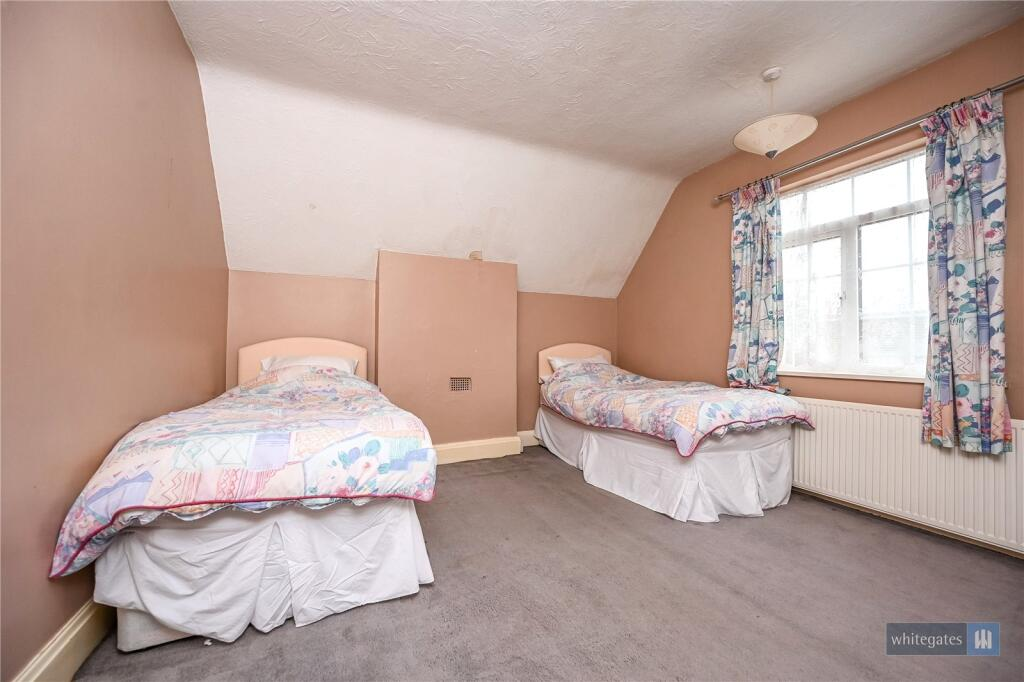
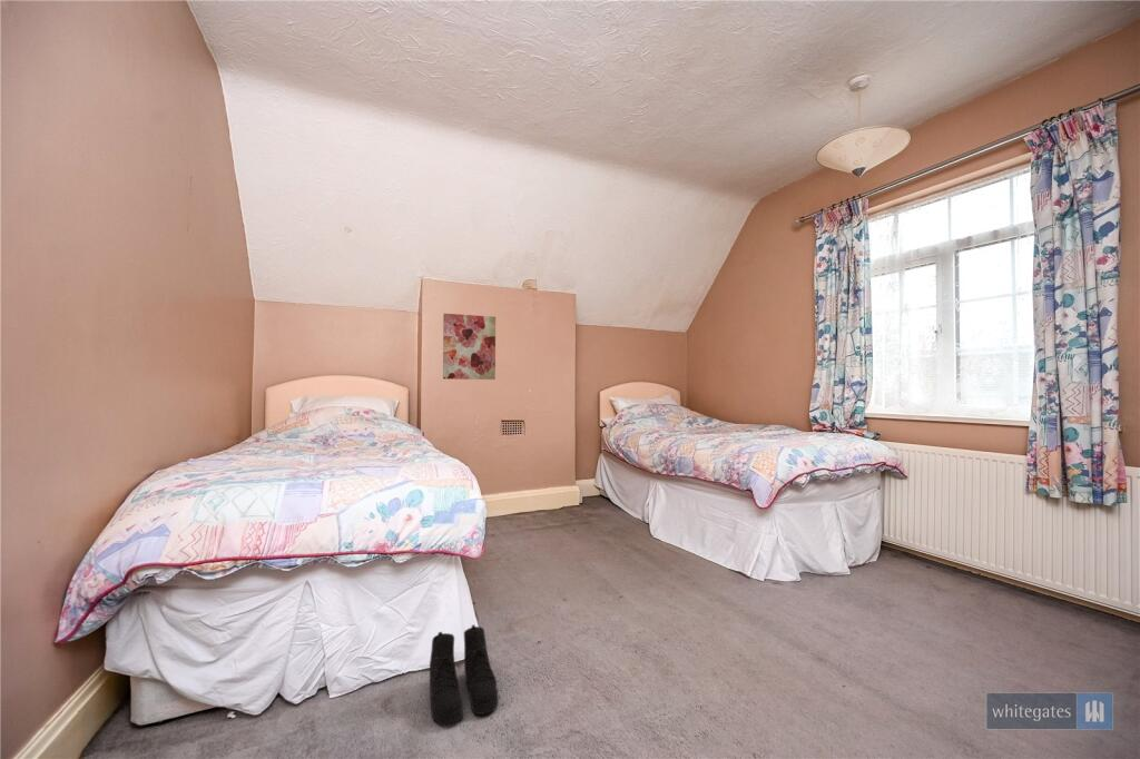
+ boots (464, 667)
+ wall art (470, 347)
